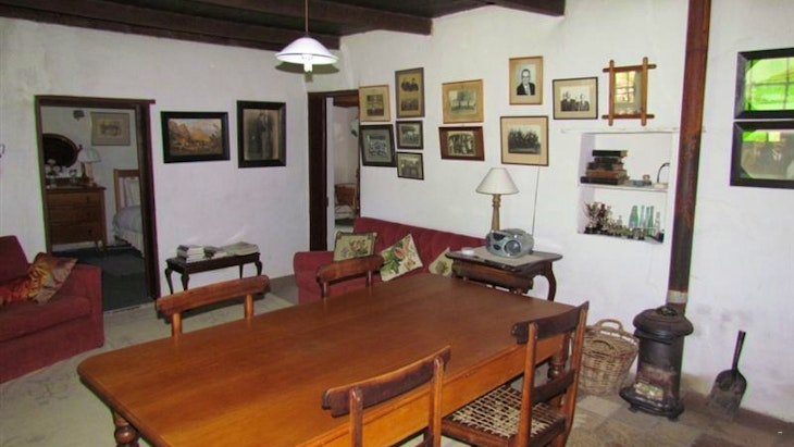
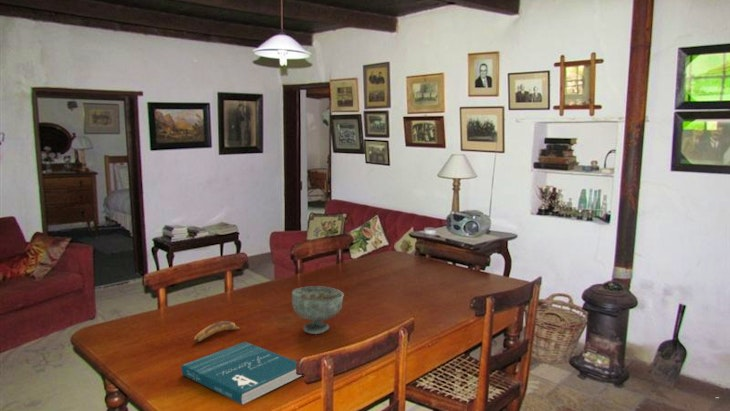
+ book (243, 369)
+ bowl (317, 310)
+ banana (215, 330)
